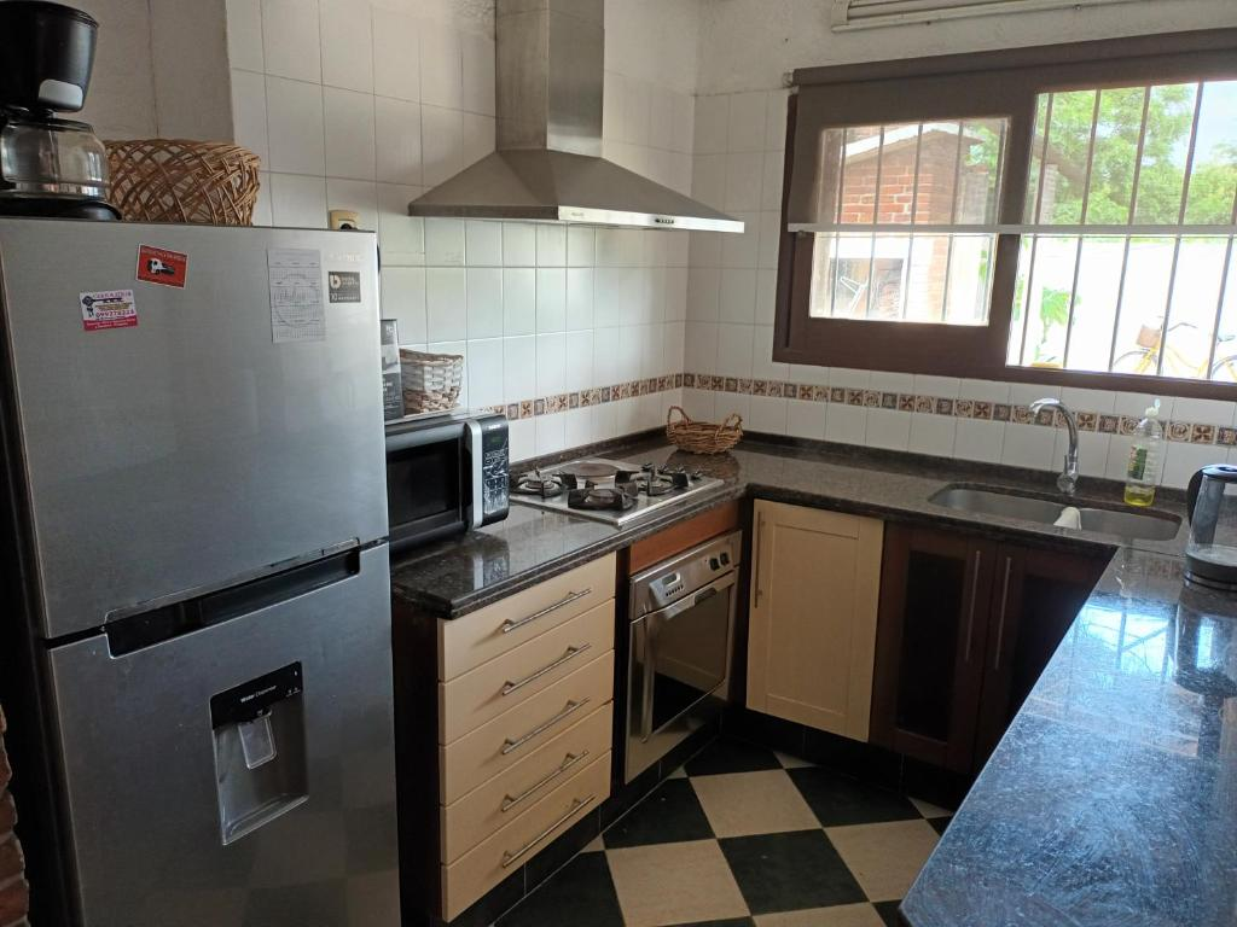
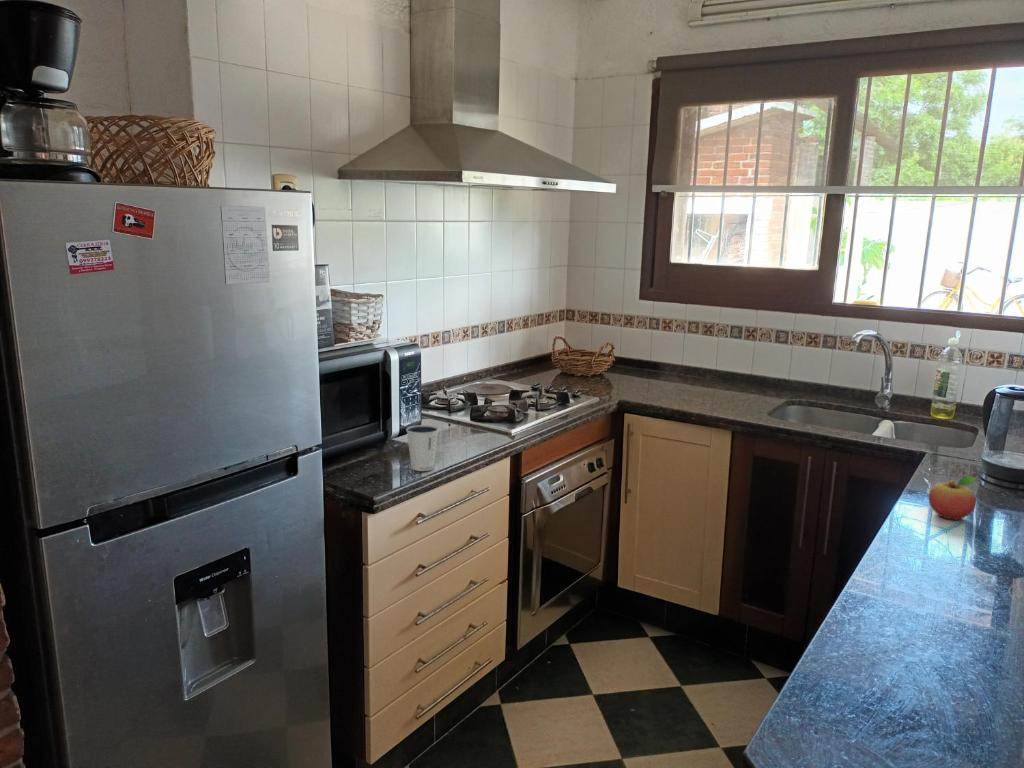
+ fruit (952, 496)
+ dixie cup (422, 448)
